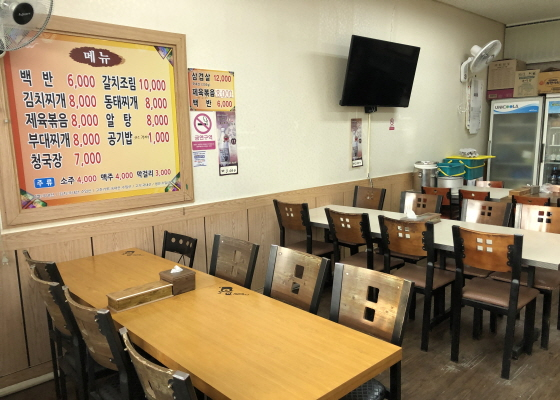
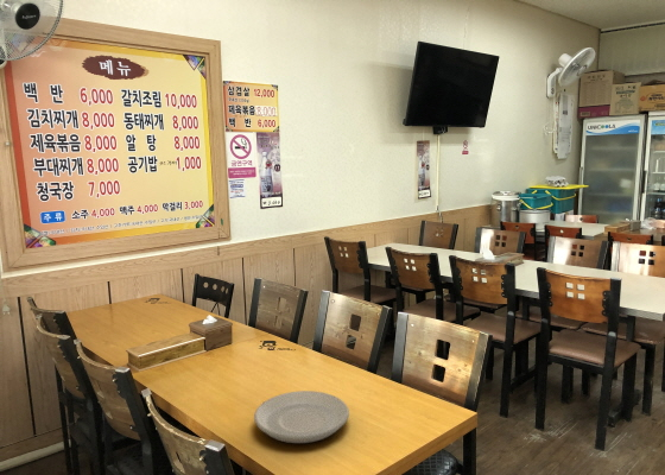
+ plate (302, 418)
